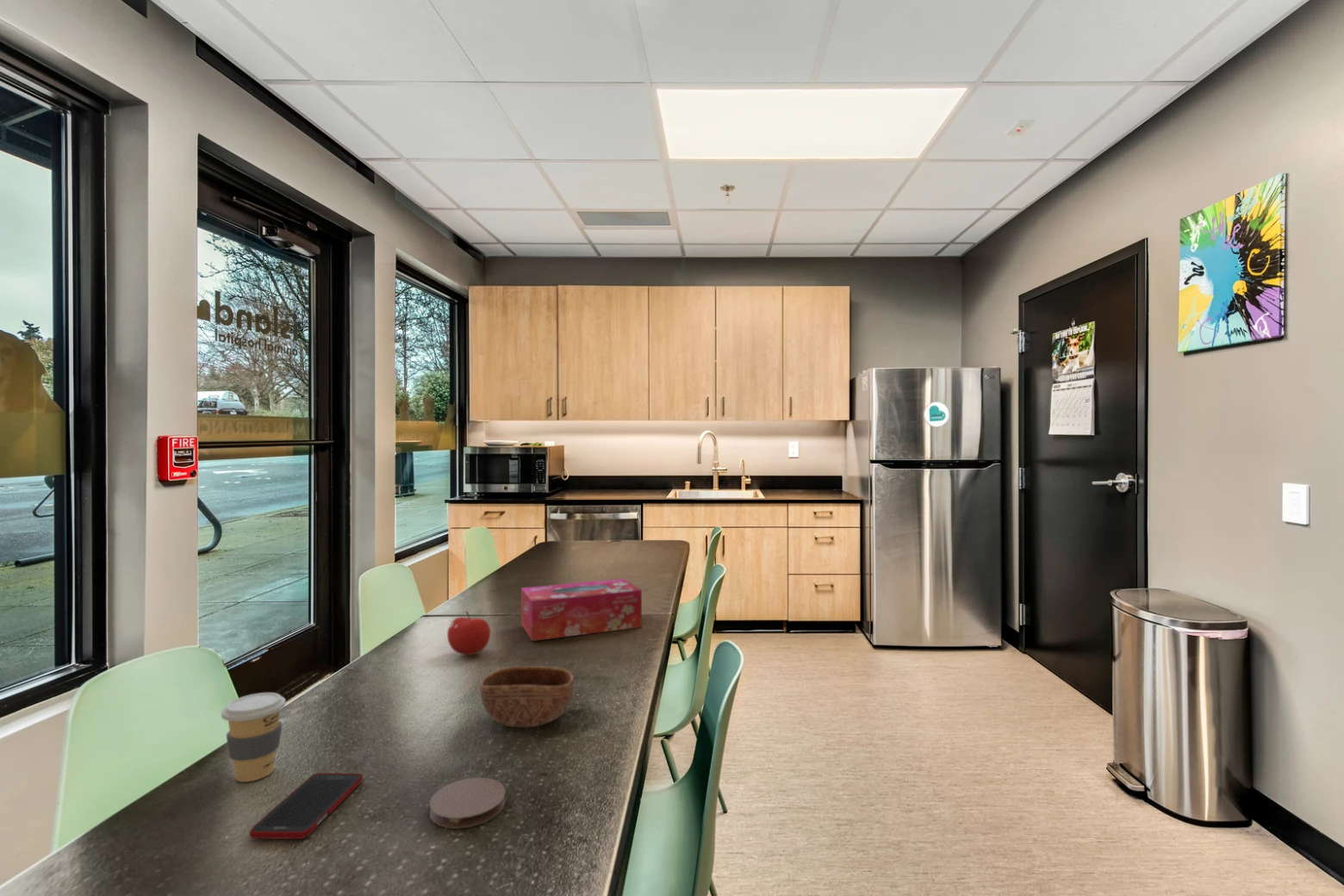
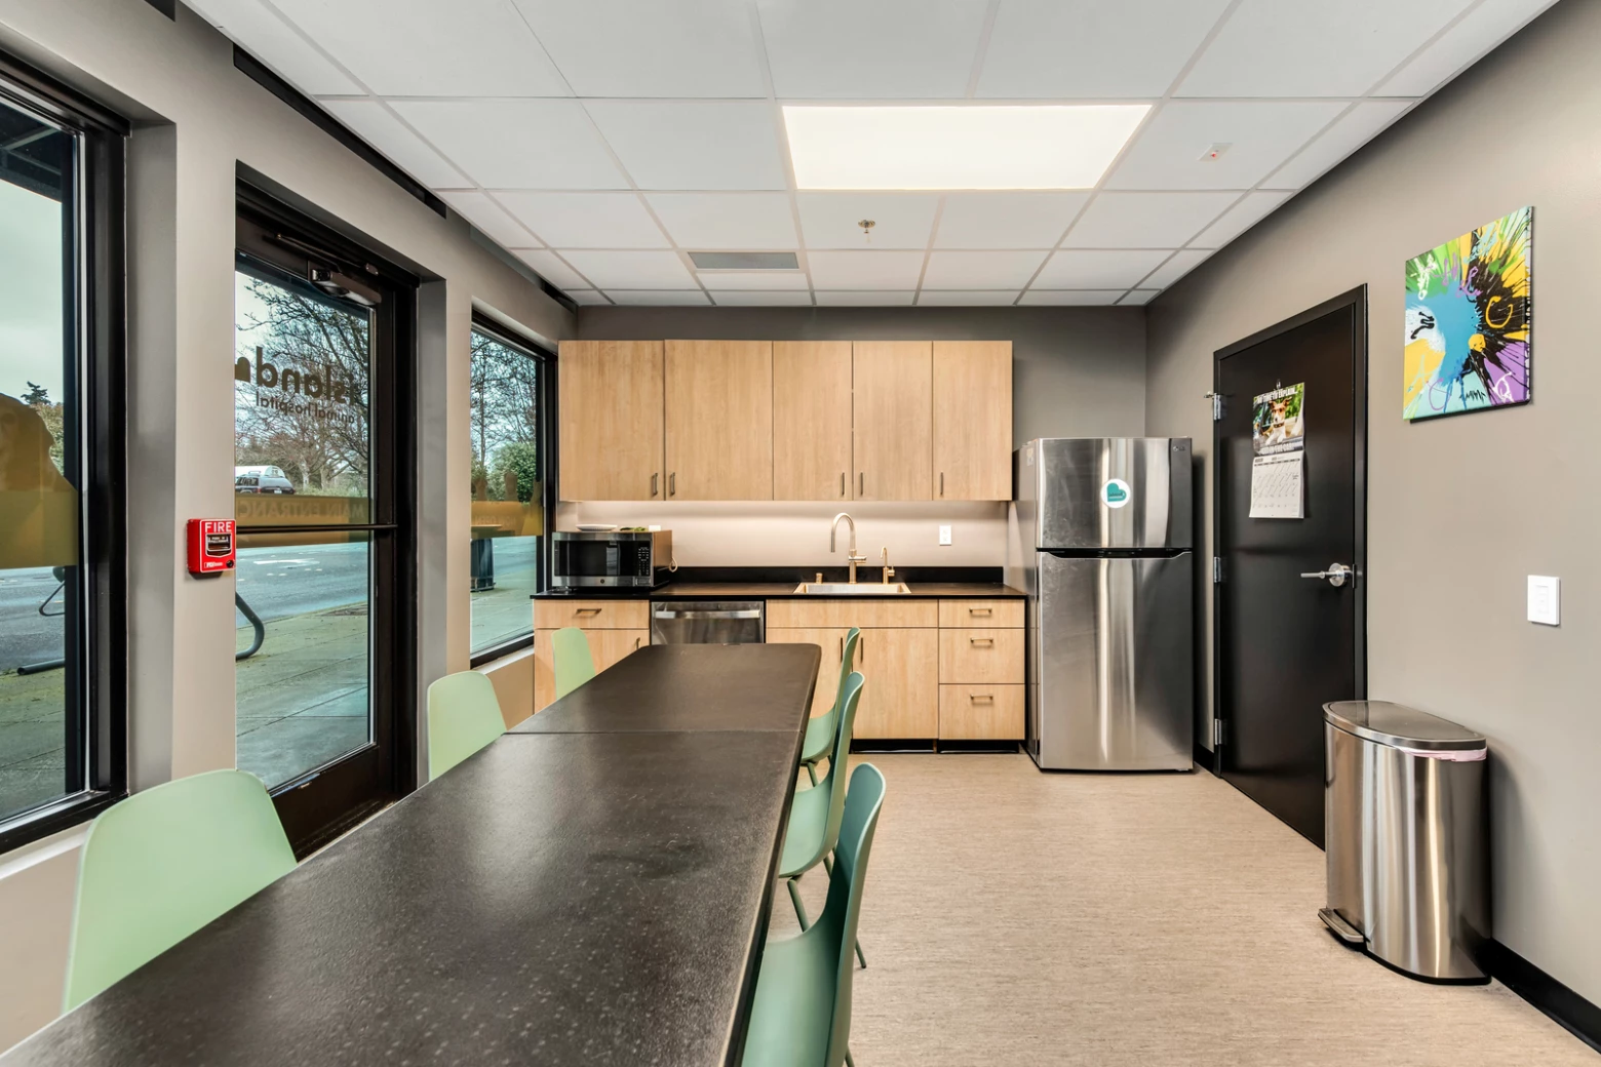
- coaster (468, 801)
- tissue box (581, 607)
- fruit (469, 632)
- cell phone (310, 803)
- bowl (527, 696)
- coffee cup (254, 737)
